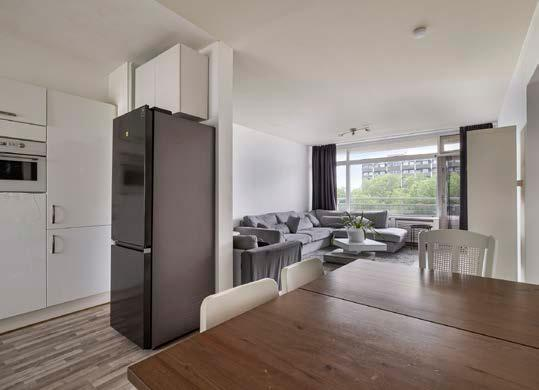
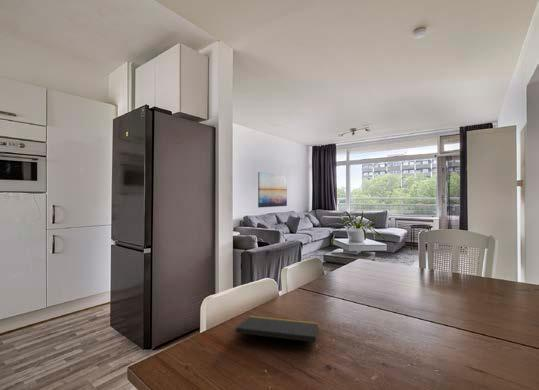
+ notepad (279, 327)
+ wall art (273, 190)
